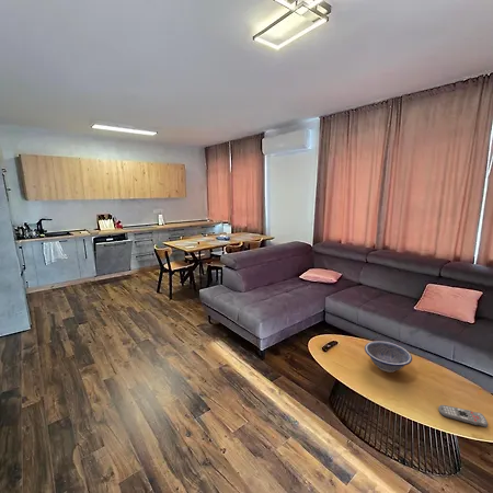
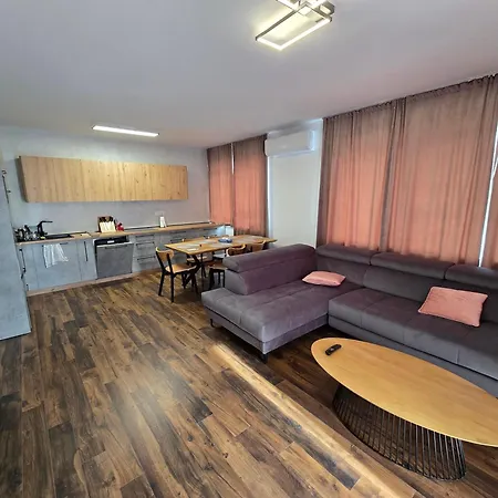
- remote control (461, 414)
- decorative bowl (387, 359)
